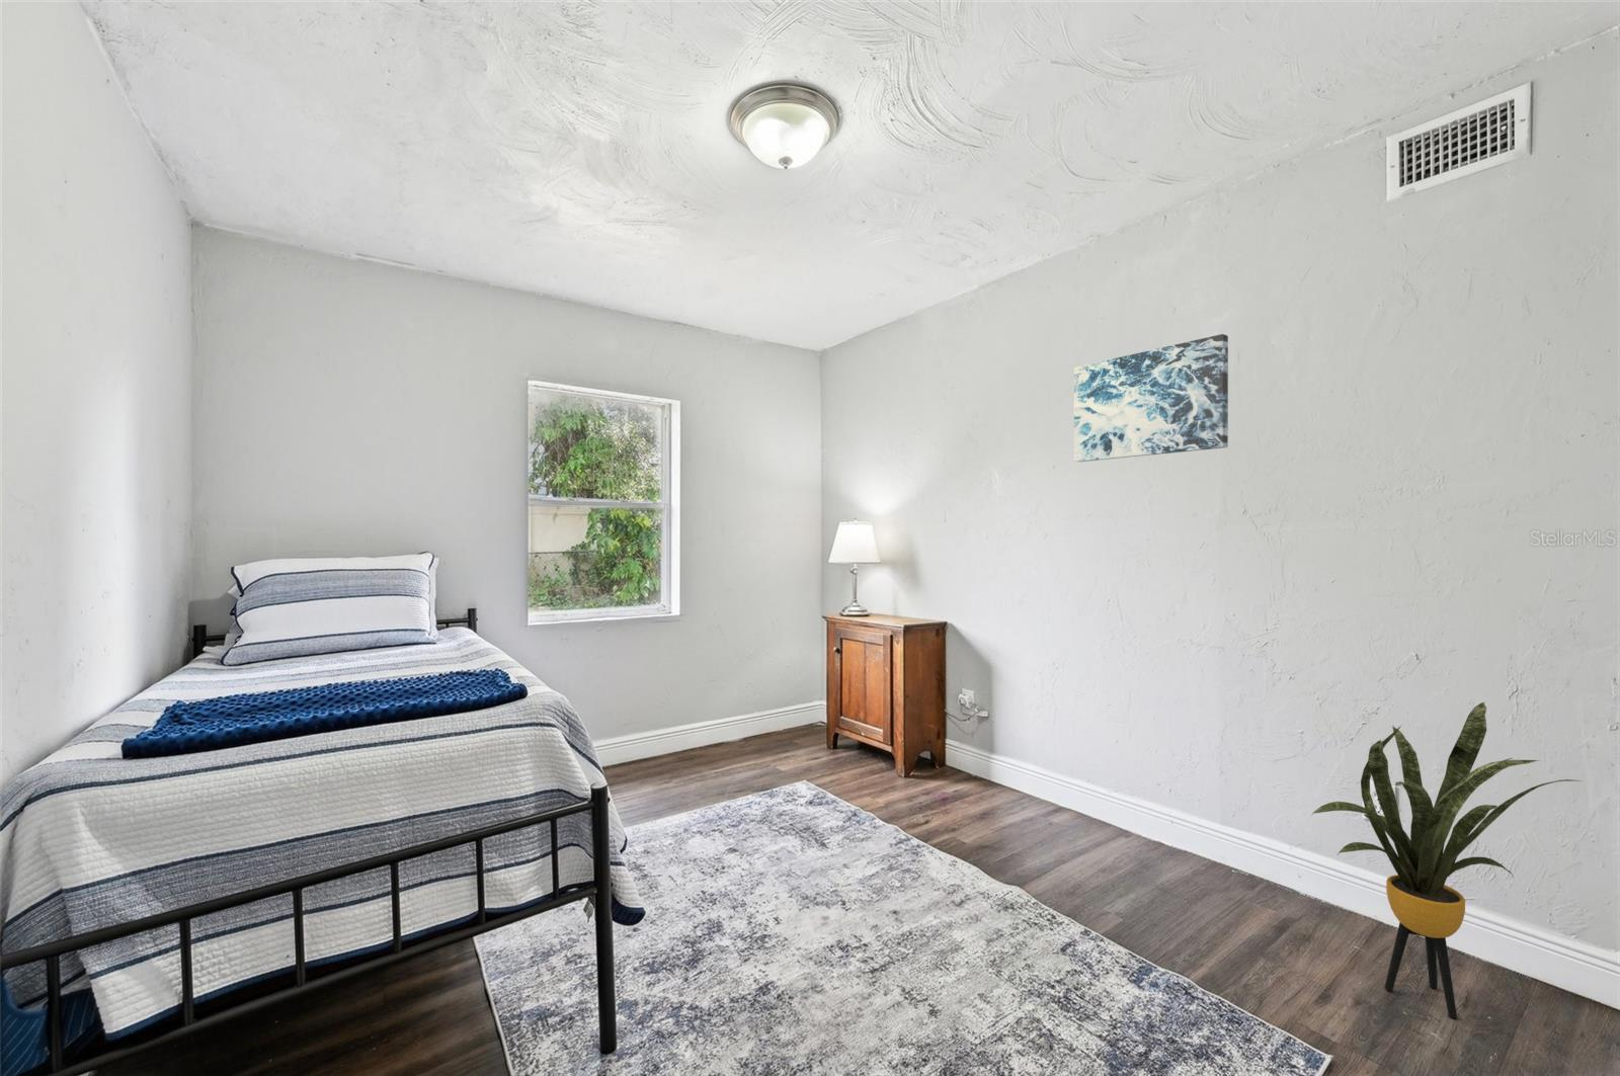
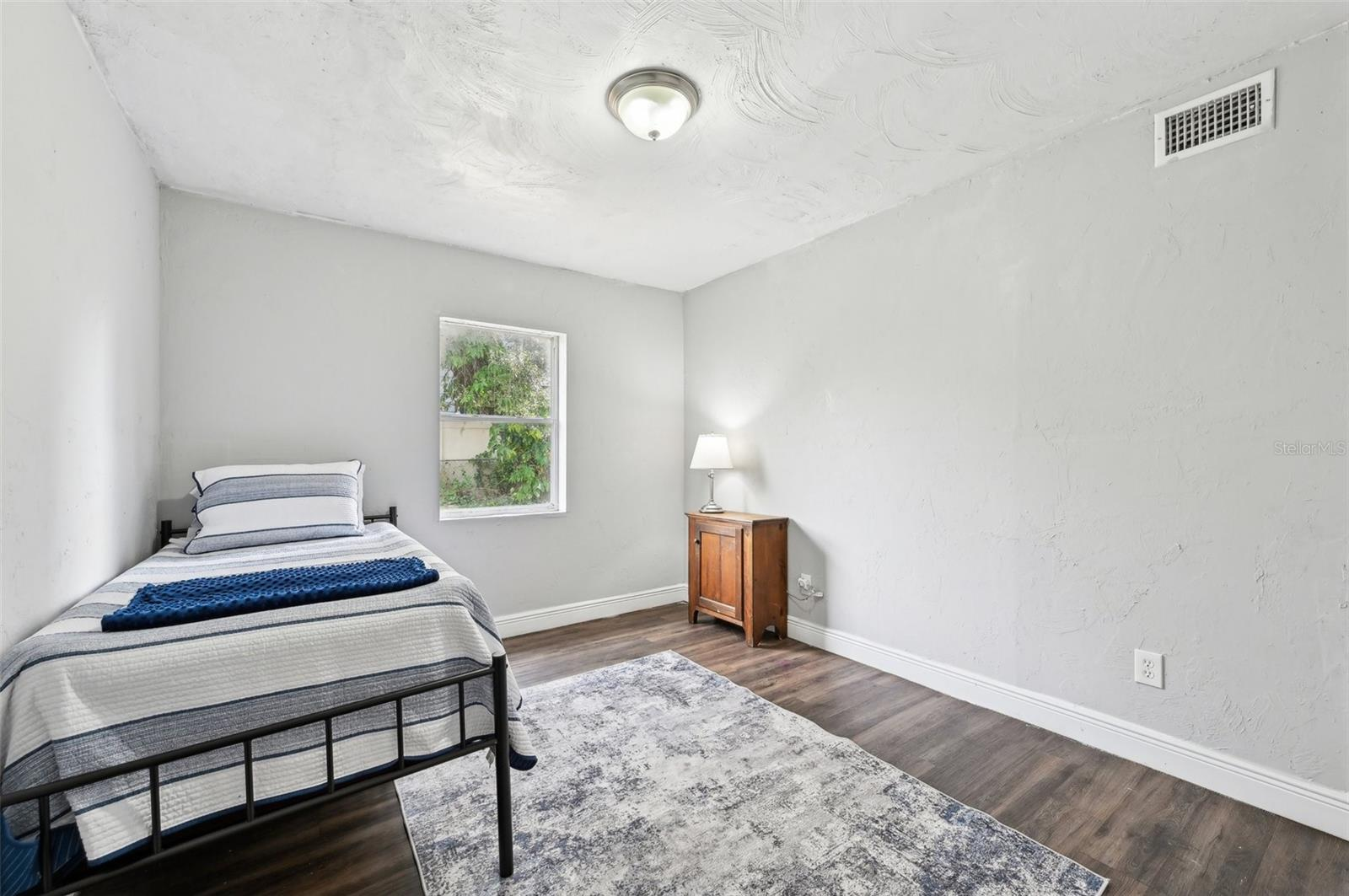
- wall art (1144, 404)
- house plant (1446, 860)
